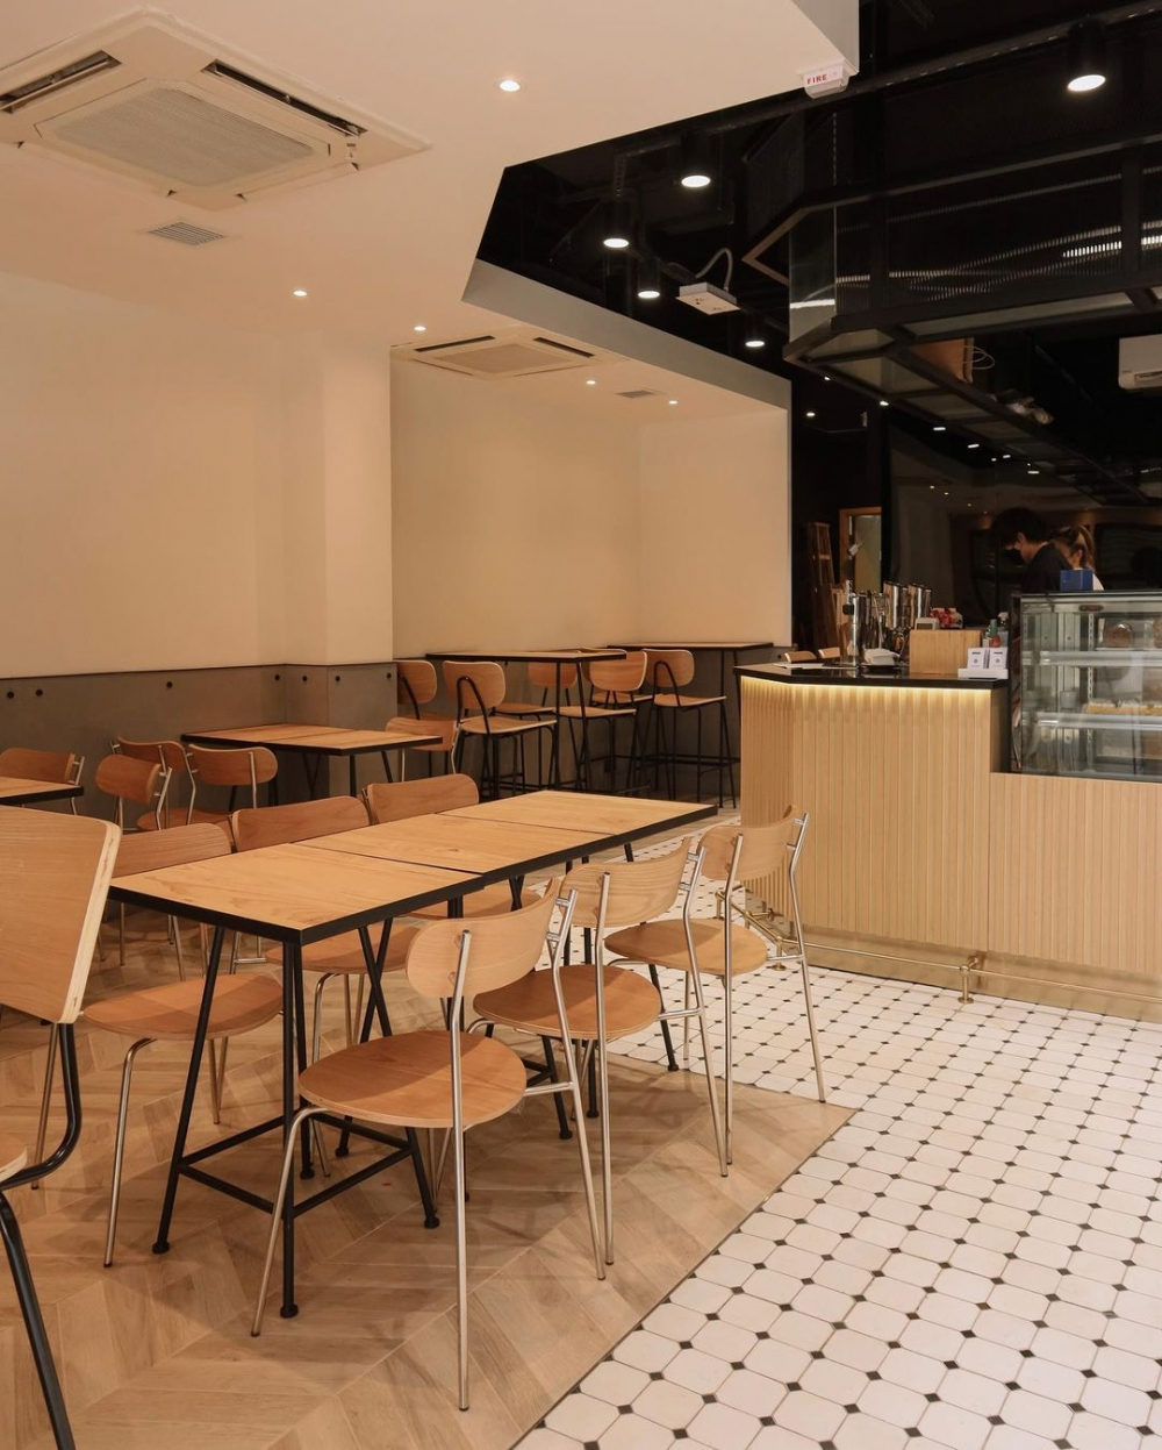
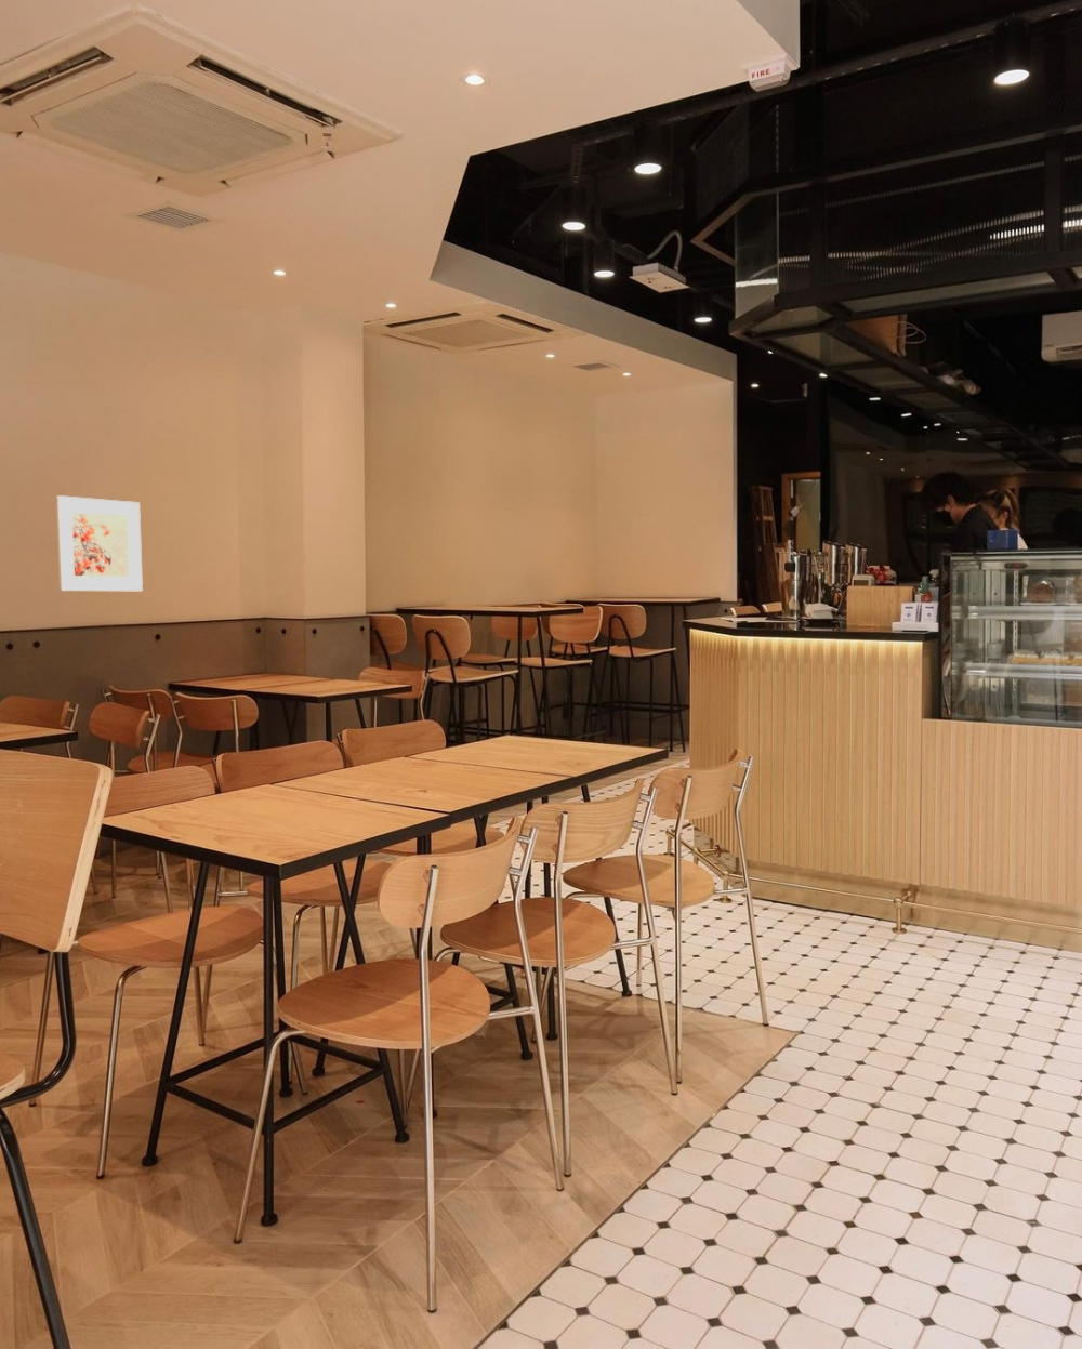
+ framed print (100, 545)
